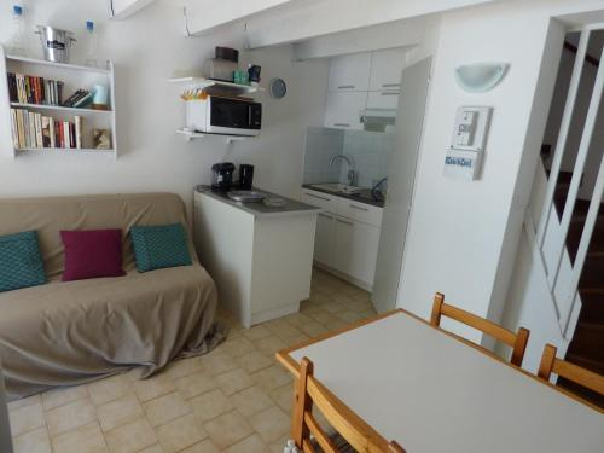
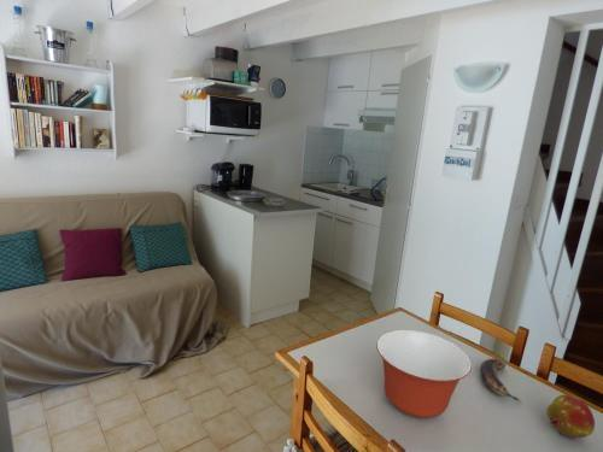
+ mixing bowl (417, 377)
+ fruit (568, 417)
+ banana (496, 375)
